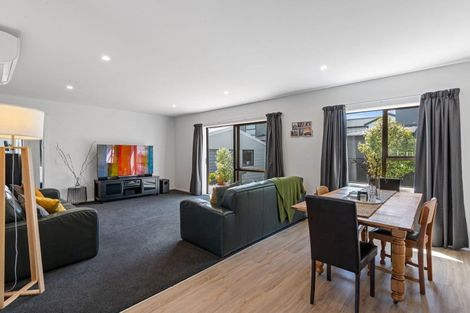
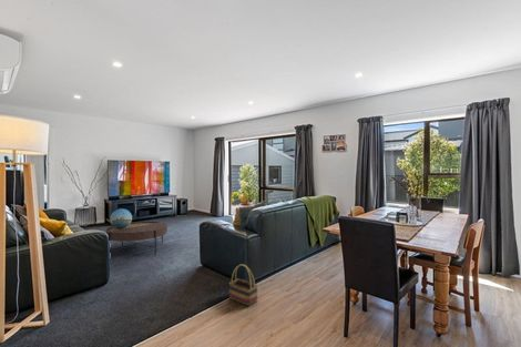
+ coffee table (137, 237)
+ reflective sphere (121, 217)
+ basket (243, 282)
